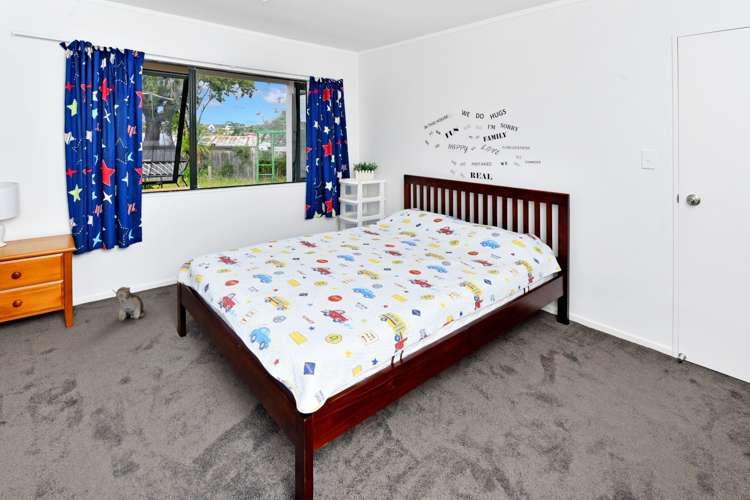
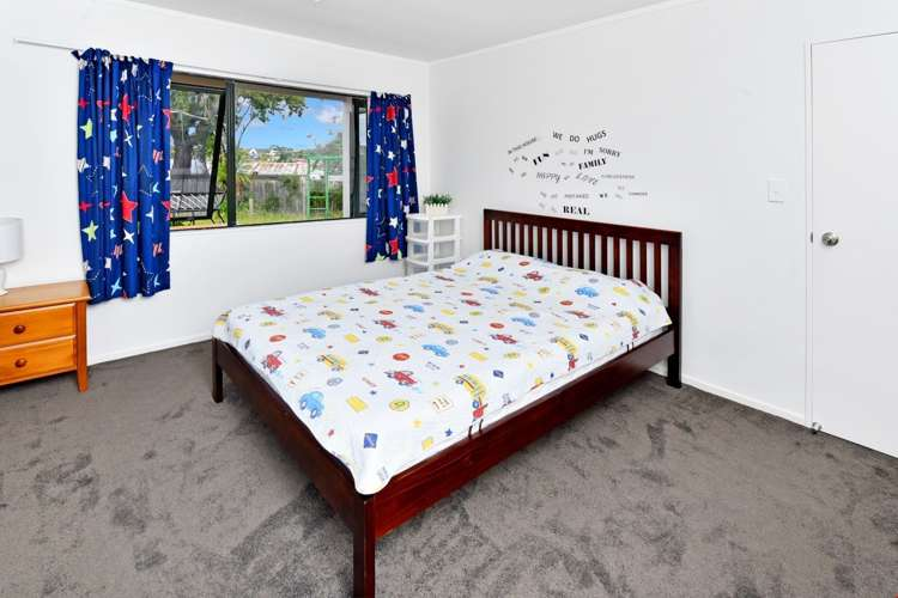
- plush toy (132, 300)
